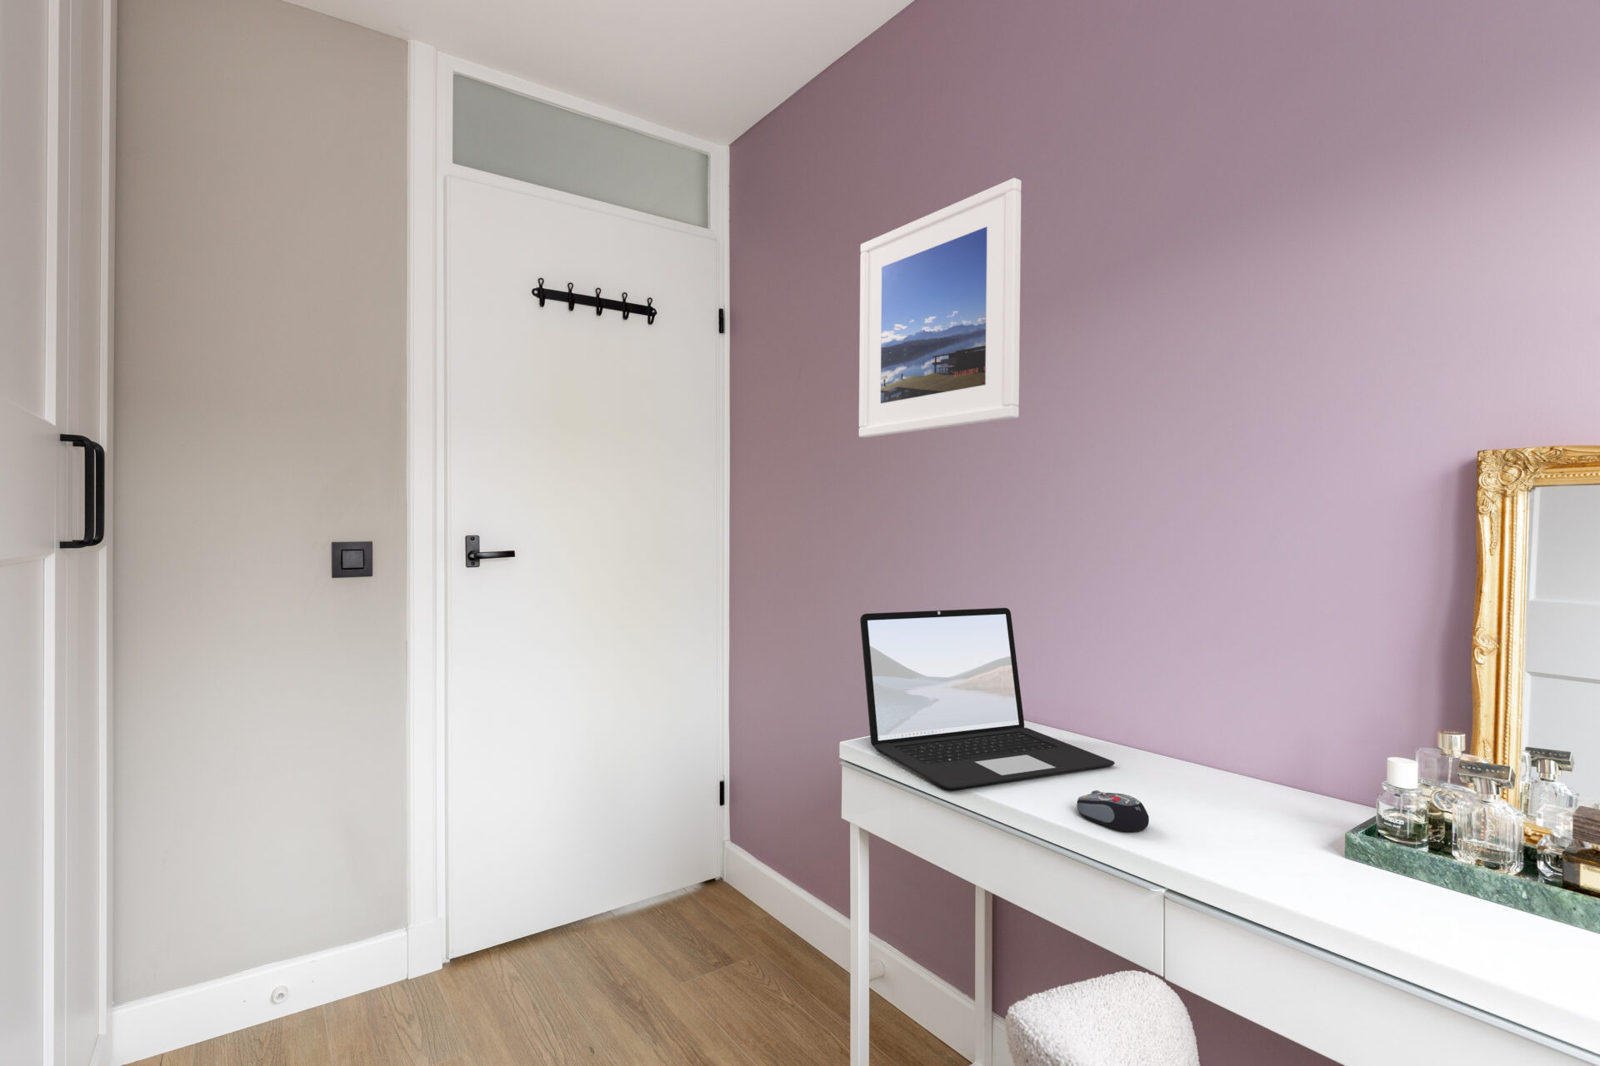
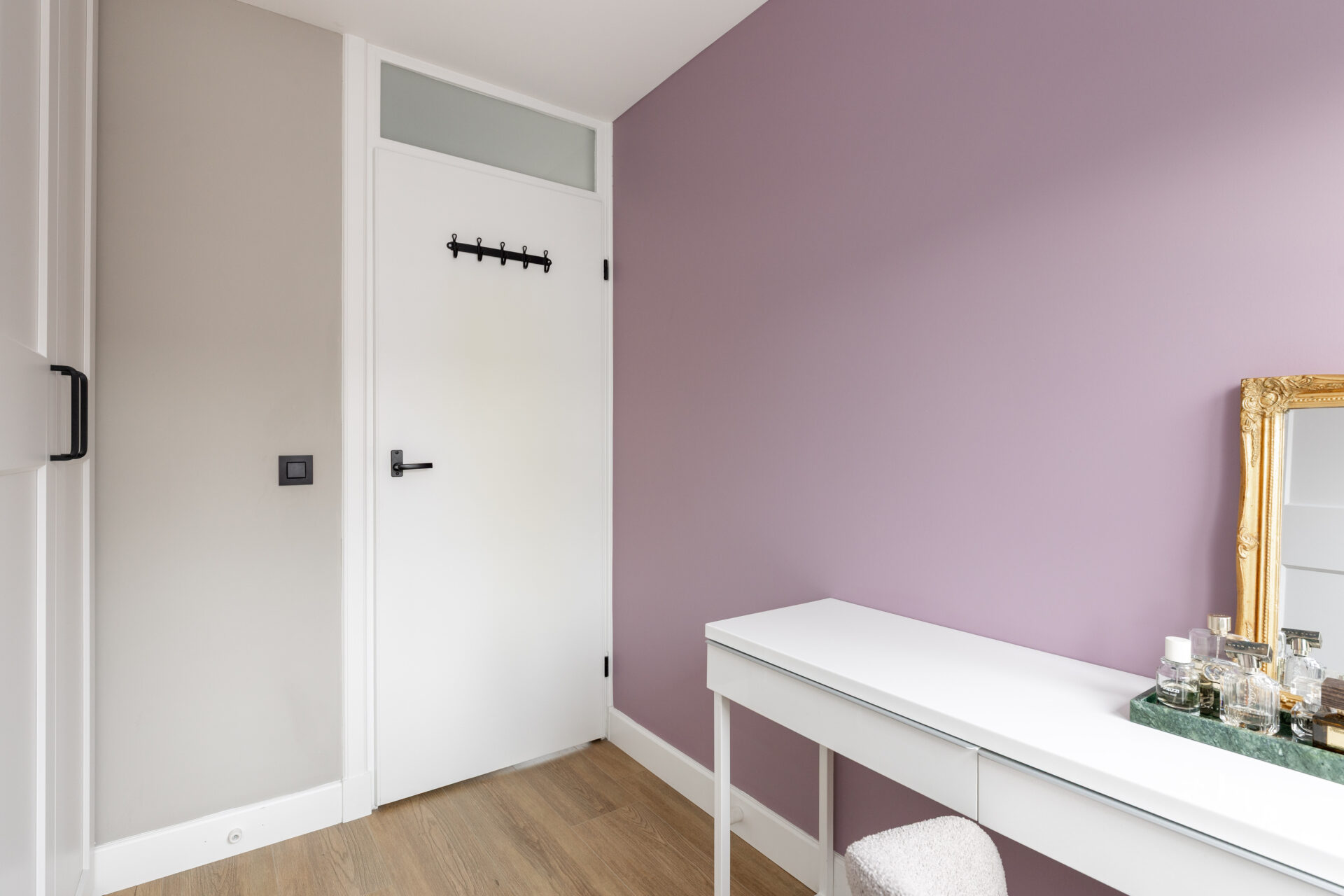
- laptop (982, 686)
- computer mouse (1112, 805)
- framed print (931, 321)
